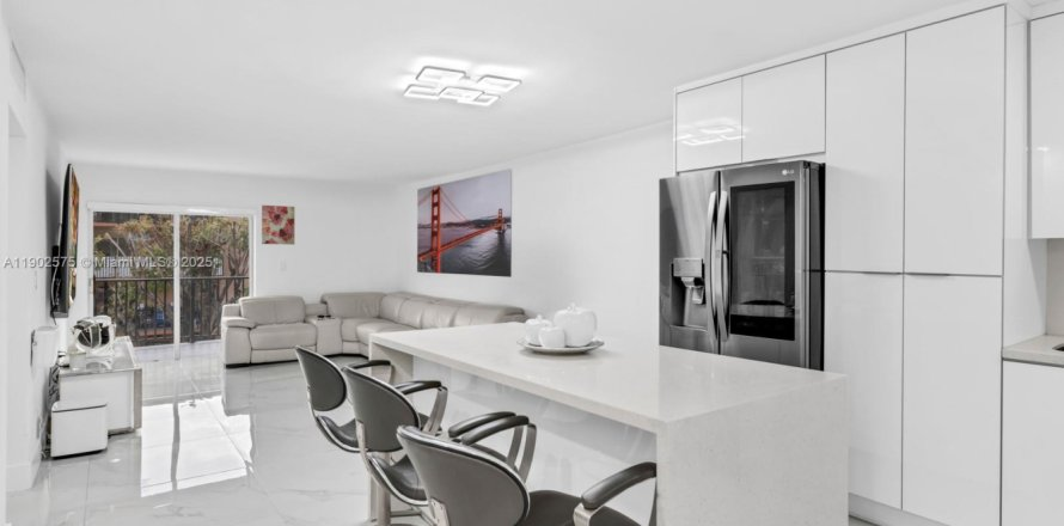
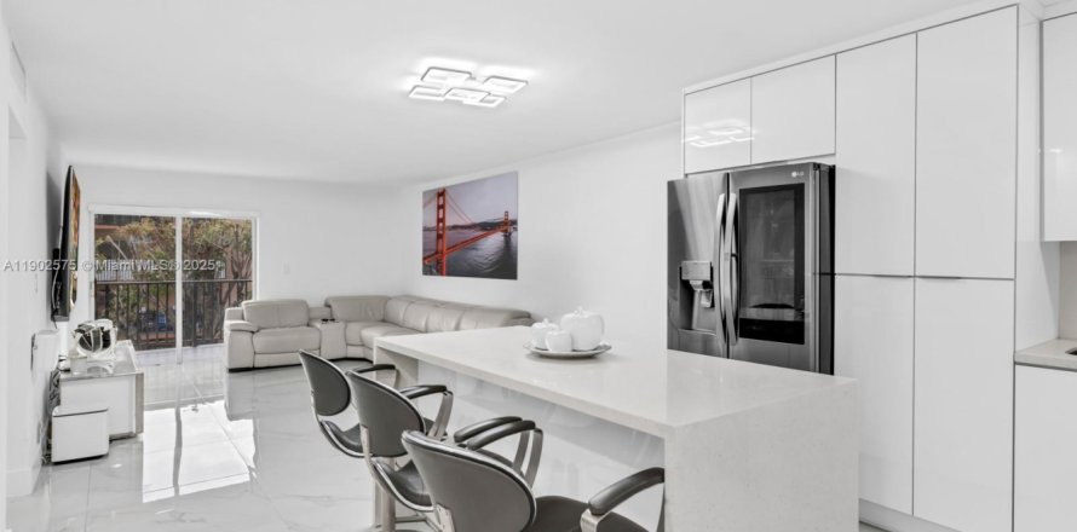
- wall art (277, 225)
